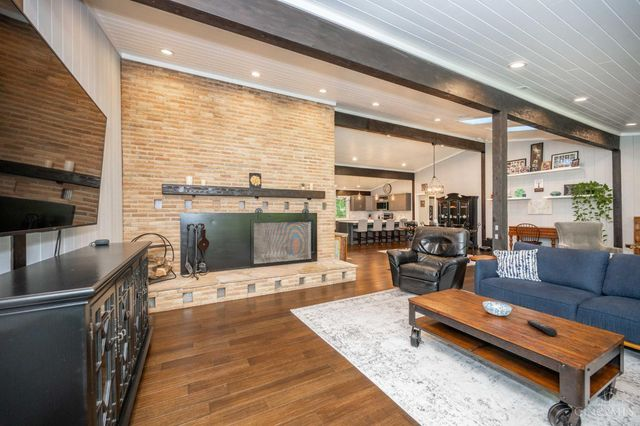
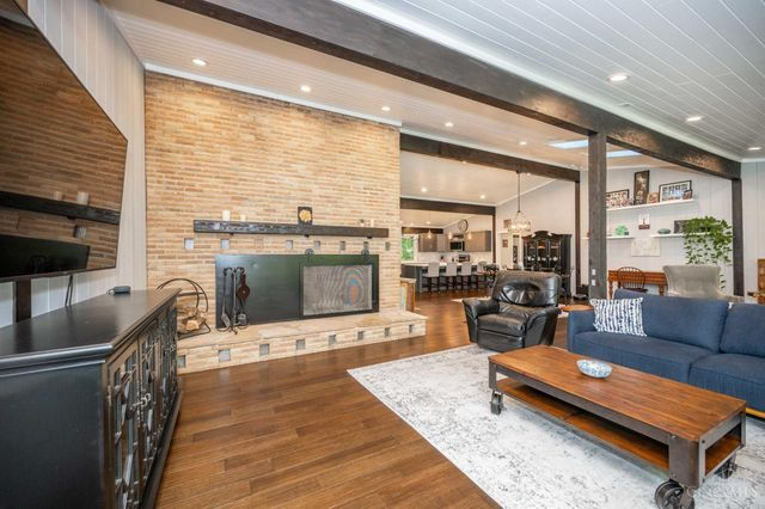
- remote control (541, 326)
